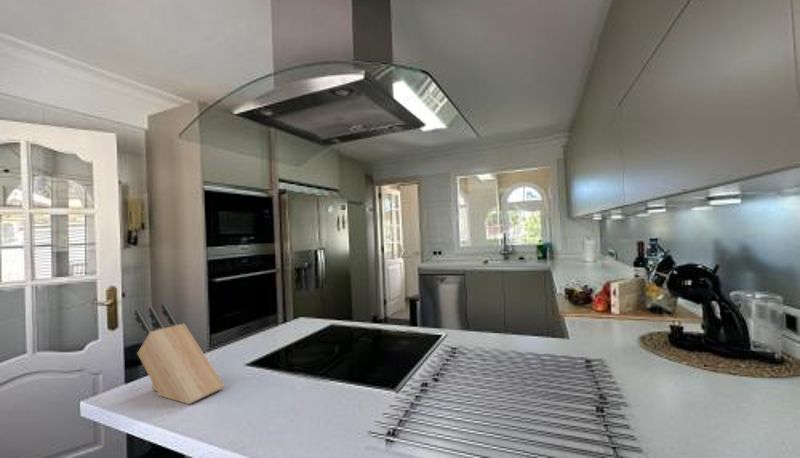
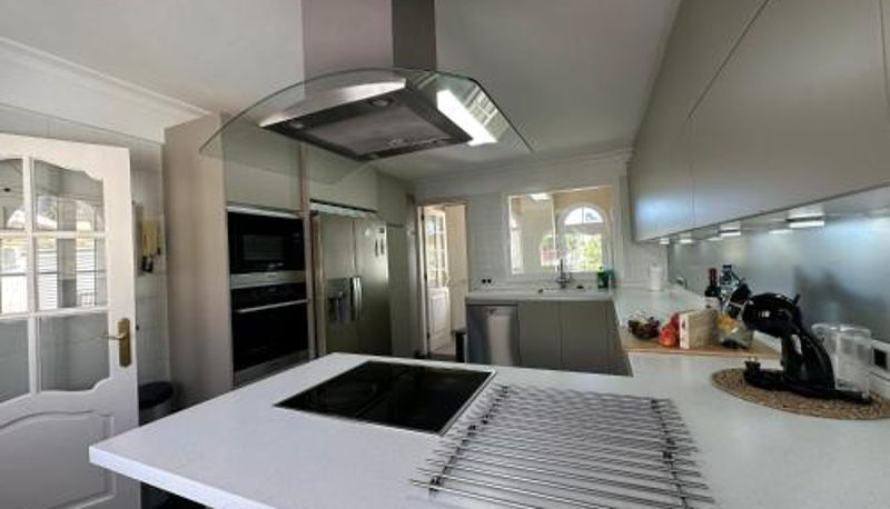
- knife block (175, 348)
